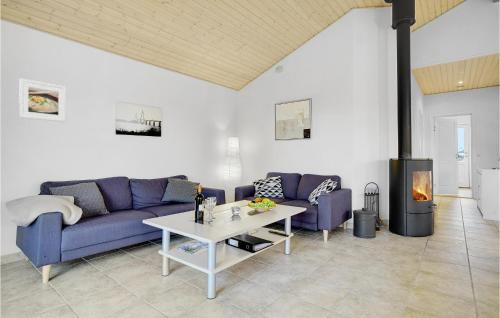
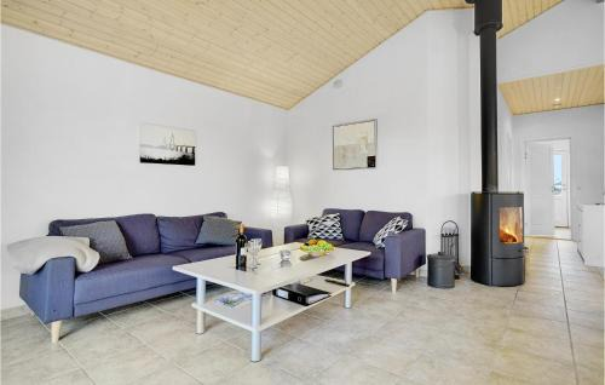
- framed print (43, 101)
